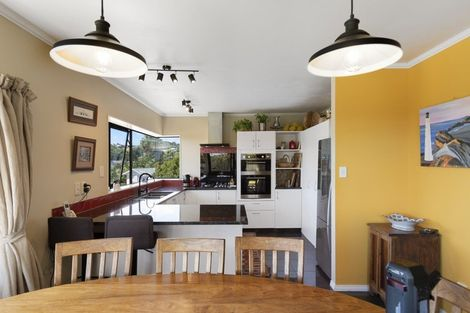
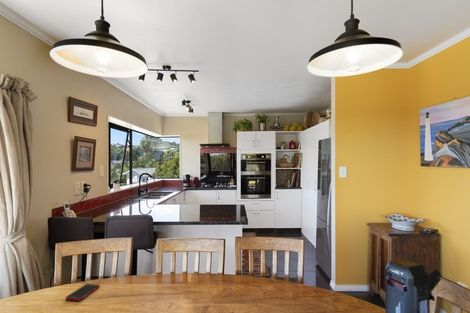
+ cell phone (83, 291)
